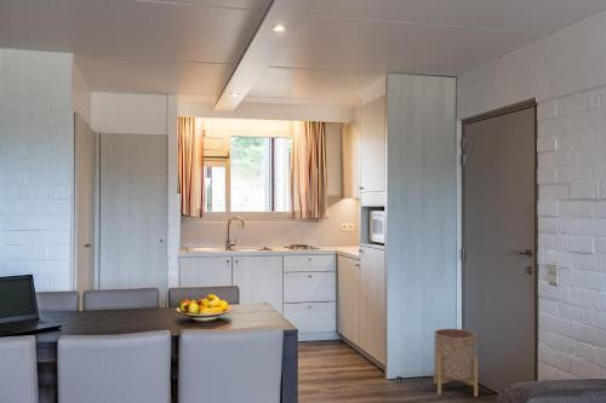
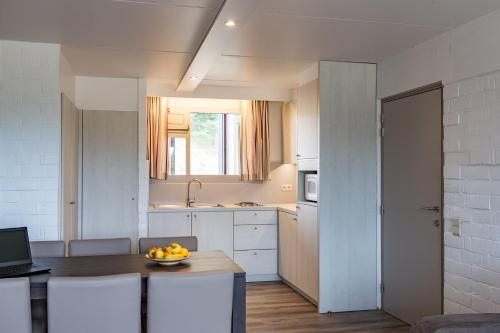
- planter (454, 361)
